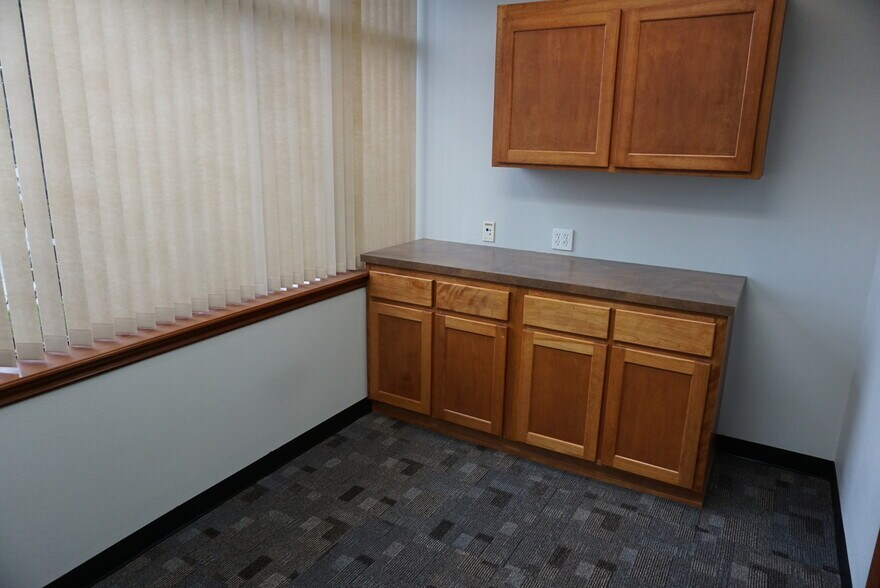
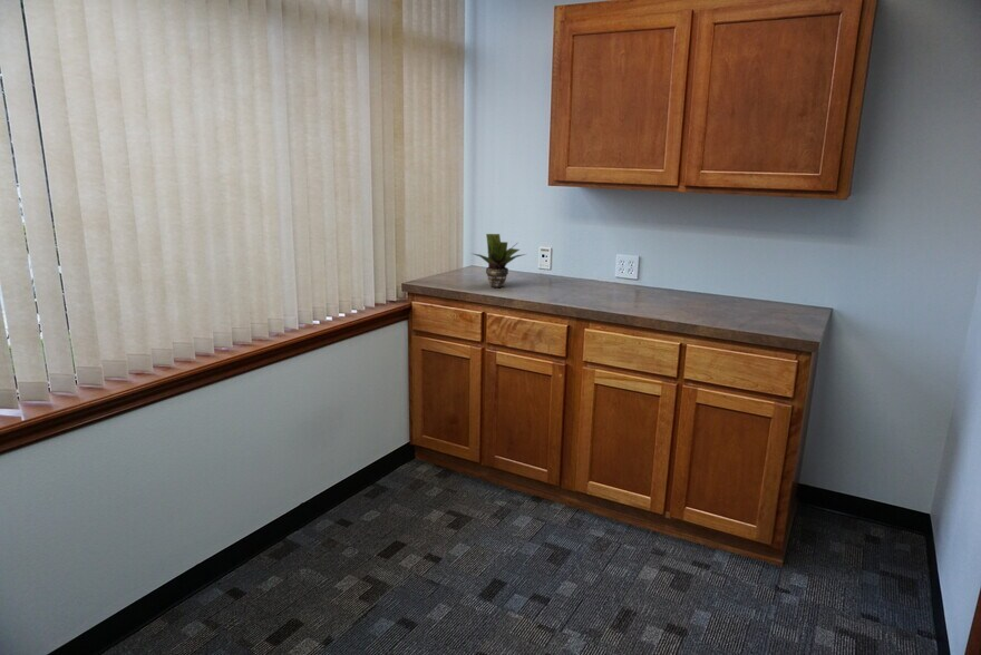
+ potted plant (496, 261)
